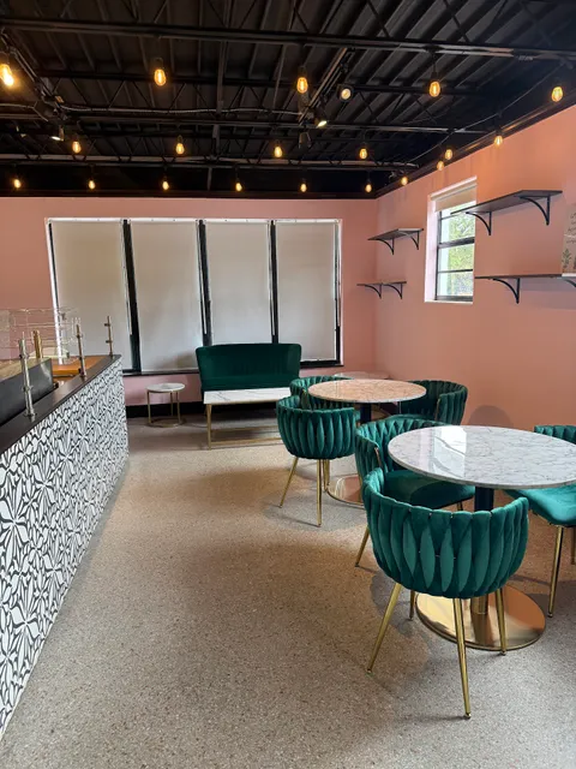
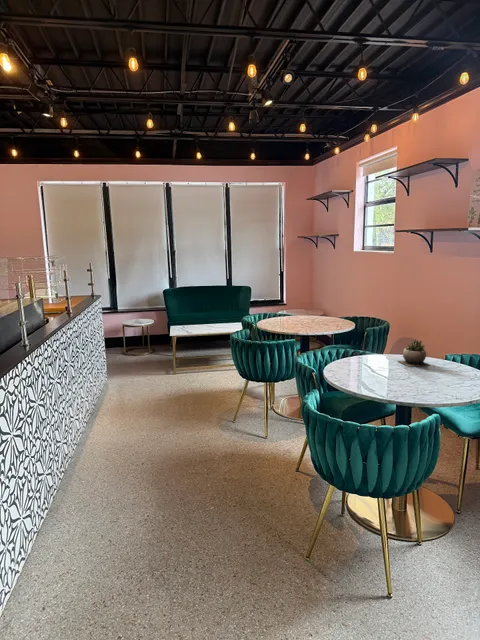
+ succulent plant (414, 351)
